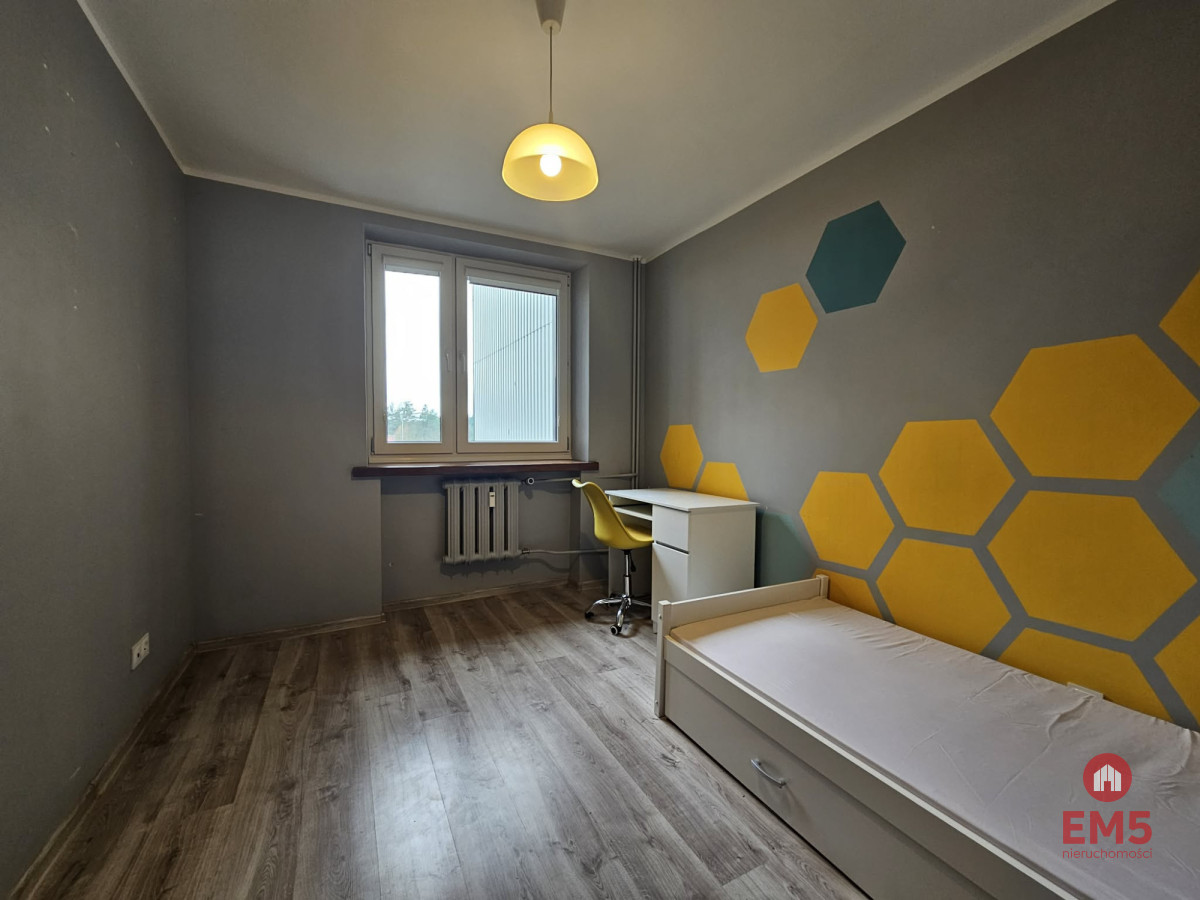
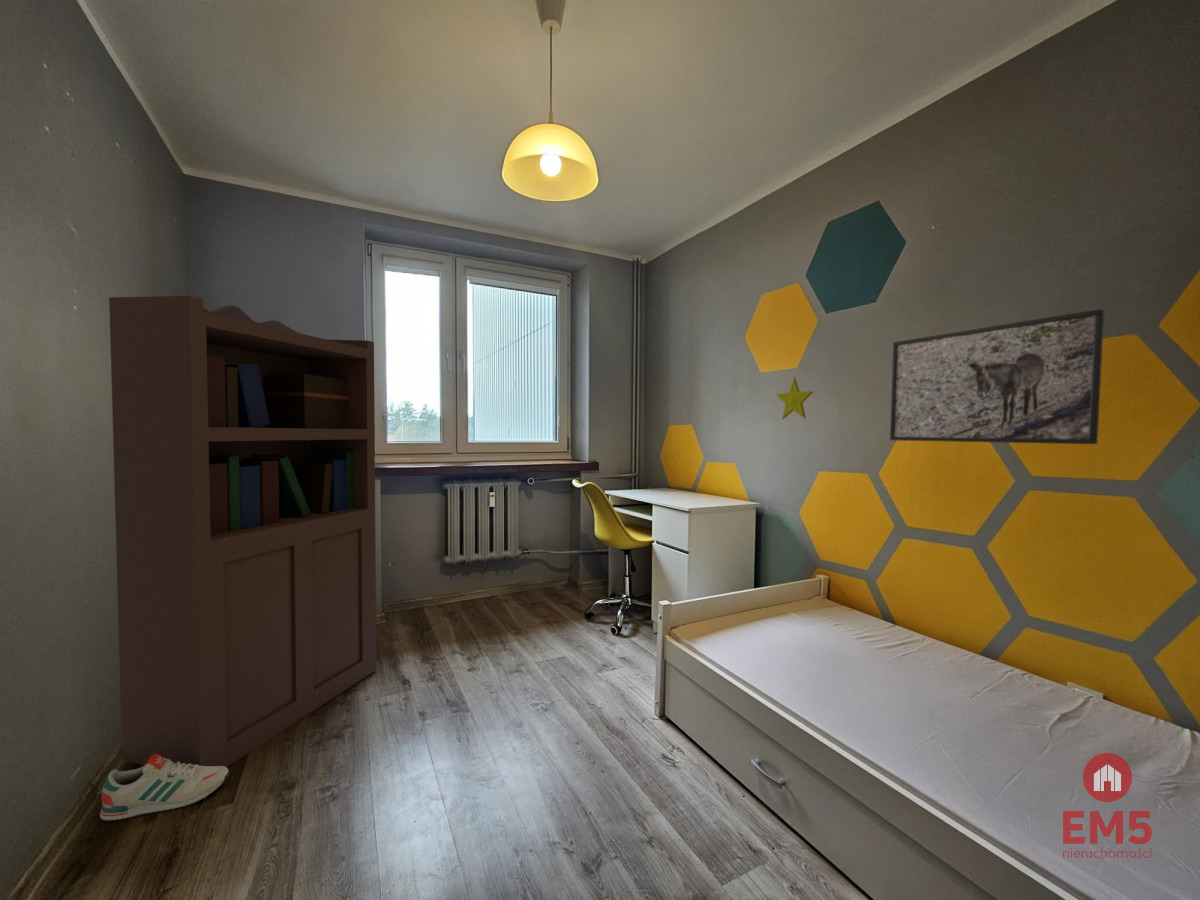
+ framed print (979, 385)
+ decorative star (793, 398)
+ shoe (166, 778)
+ bookcase (266, 508)
